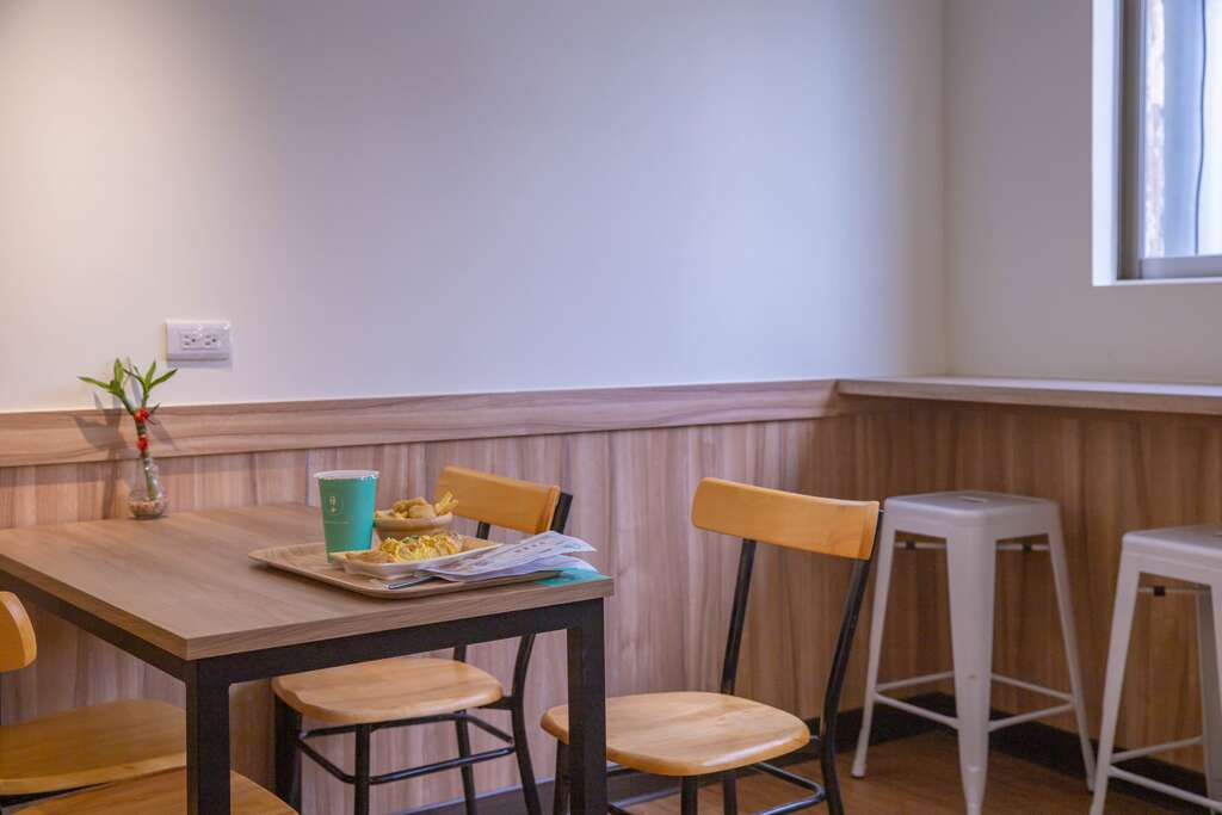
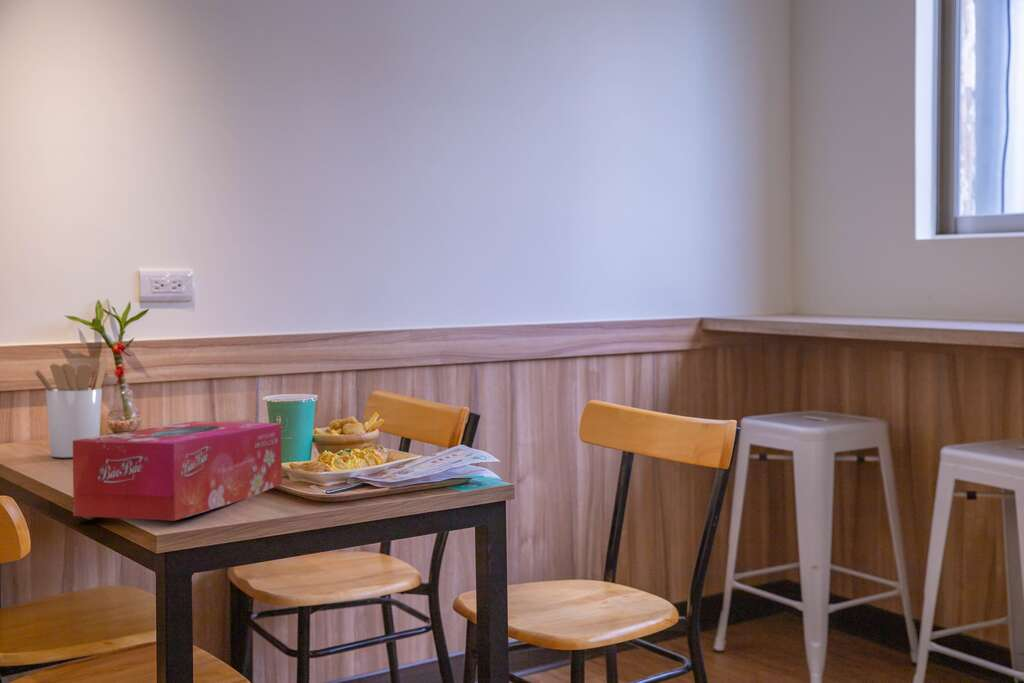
+ tissue box (185, 466)
+ utensil holder (73, 406)
